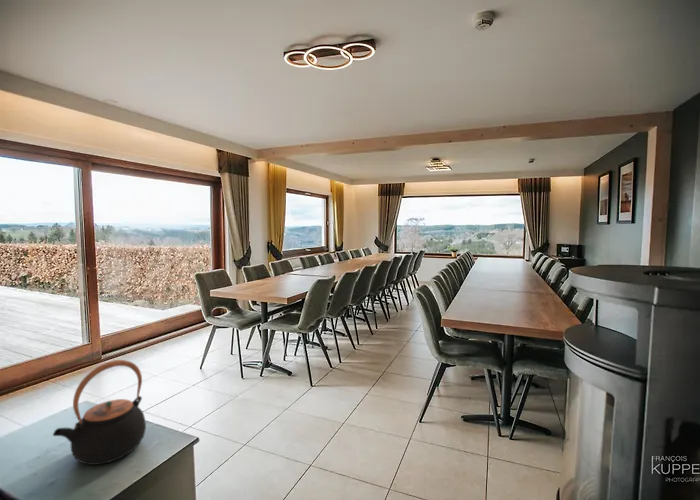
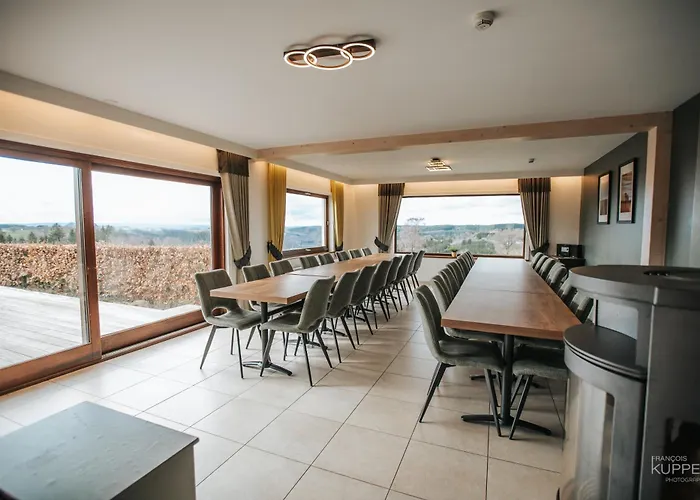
- teapot (102, 409)
